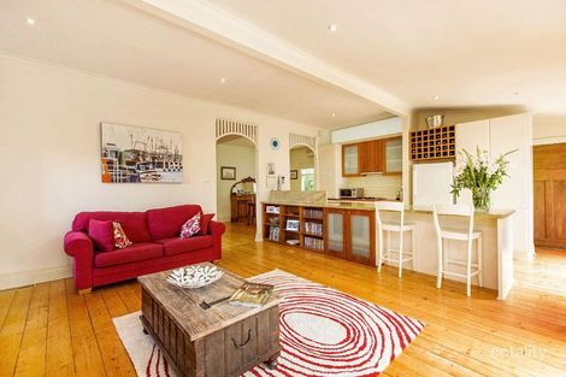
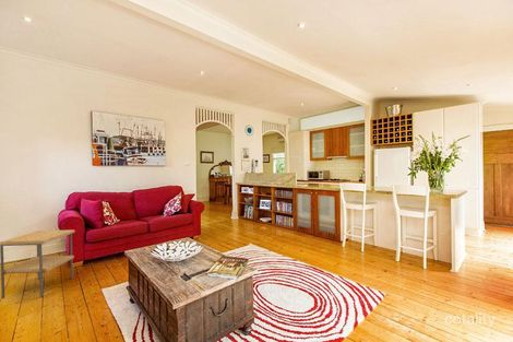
+ side table (40, 261)
